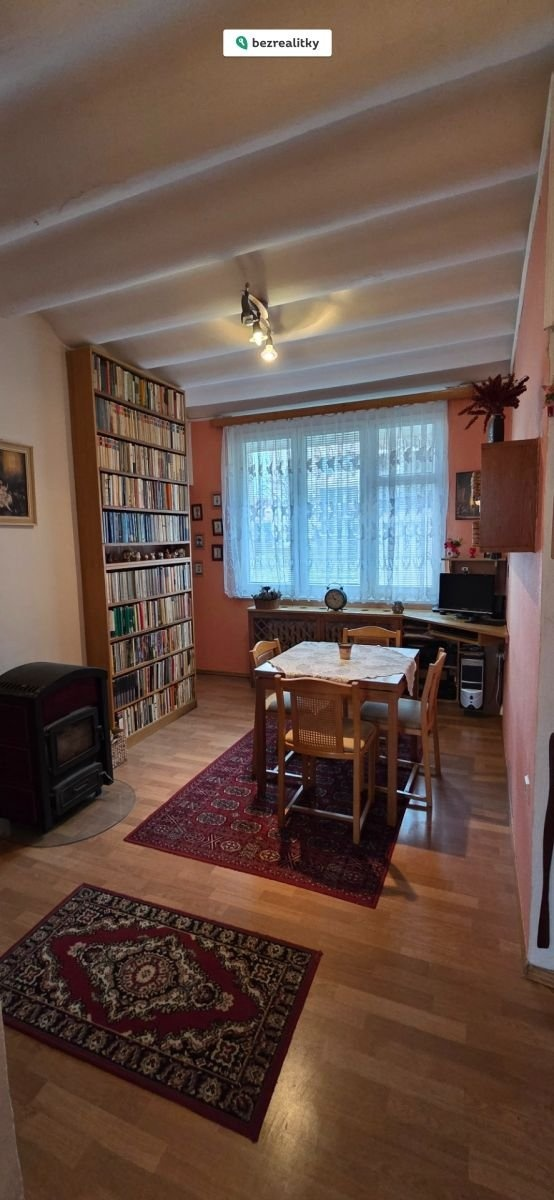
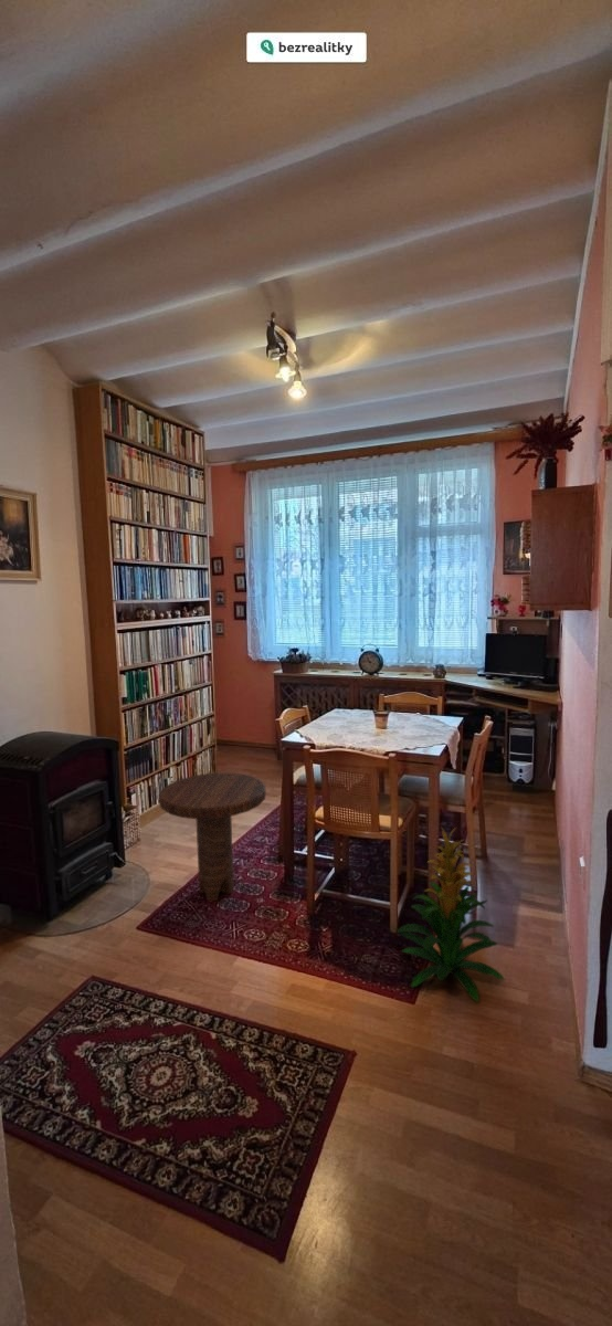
+ indoor plant (450, 899)
+ side table (214, 840)
